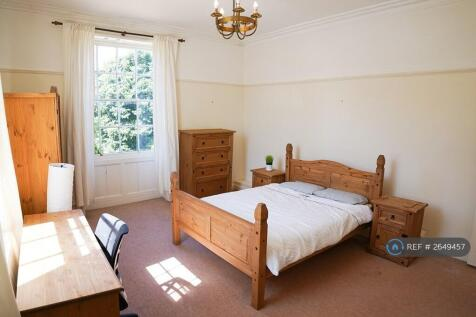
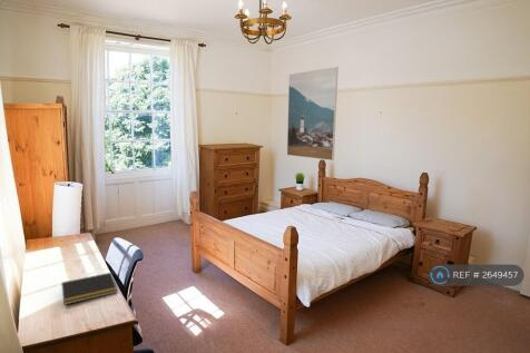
+ notepad (89, 287)
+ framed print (310, 115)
